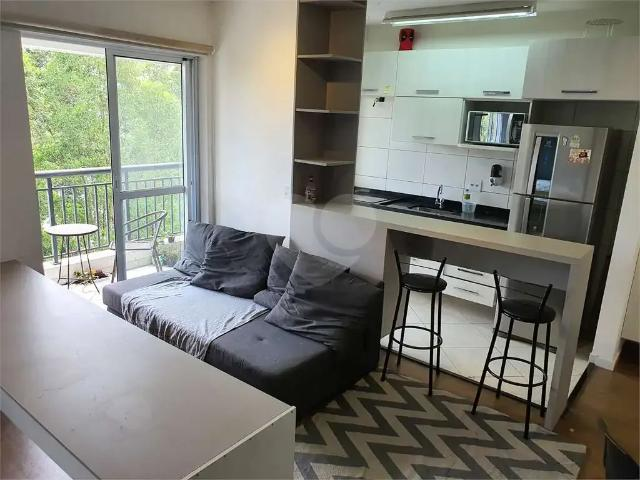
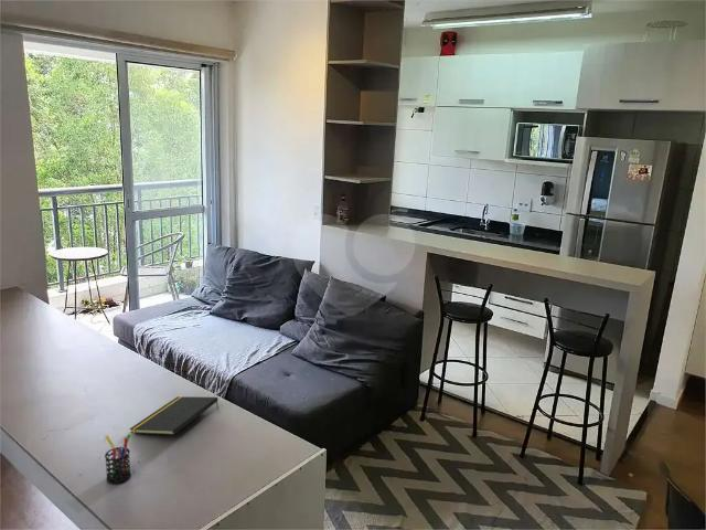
+ notepad (175, 414)
+ pen holder (120, 455)
